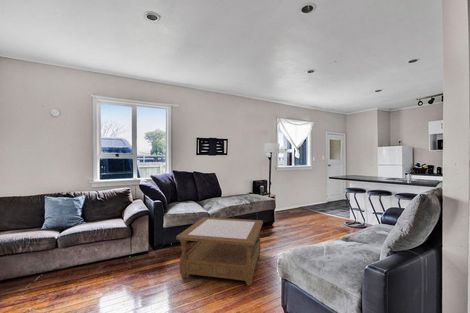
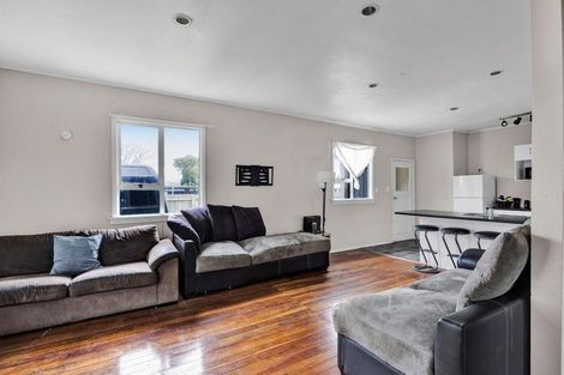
- coffee table (224, 246)
